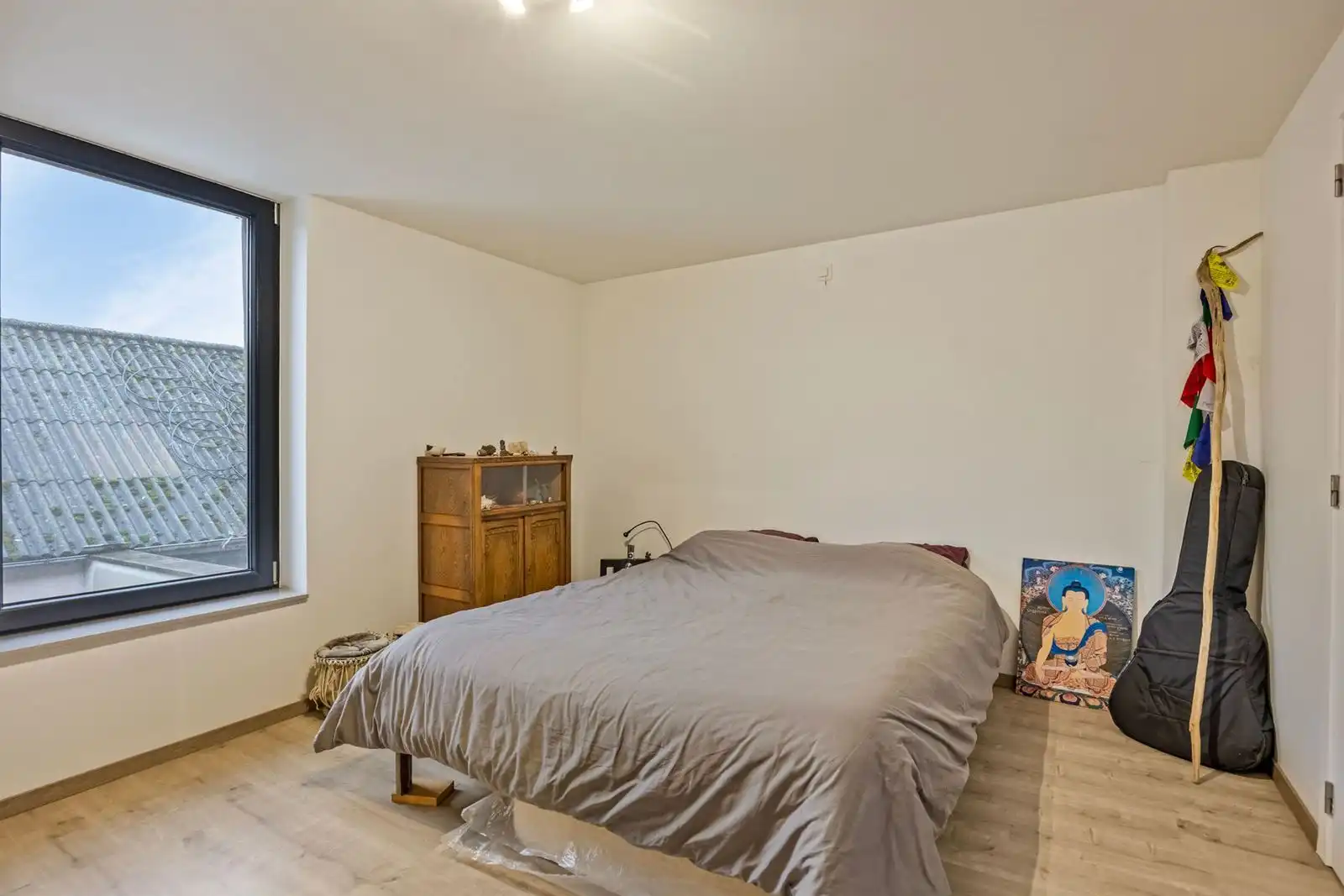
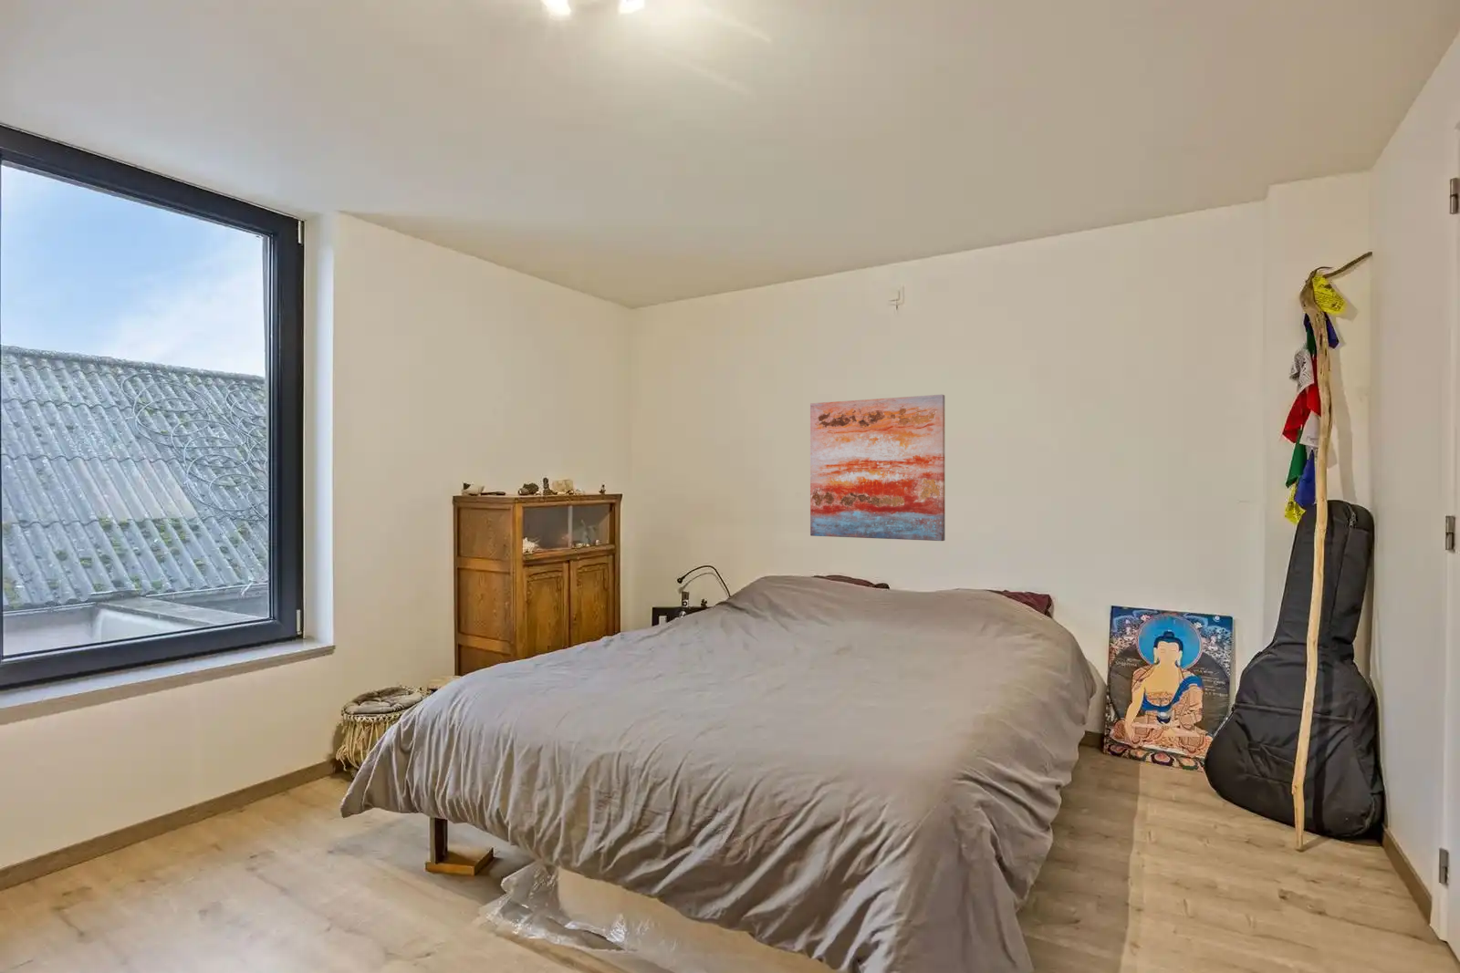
+ wall art (874, 469)
